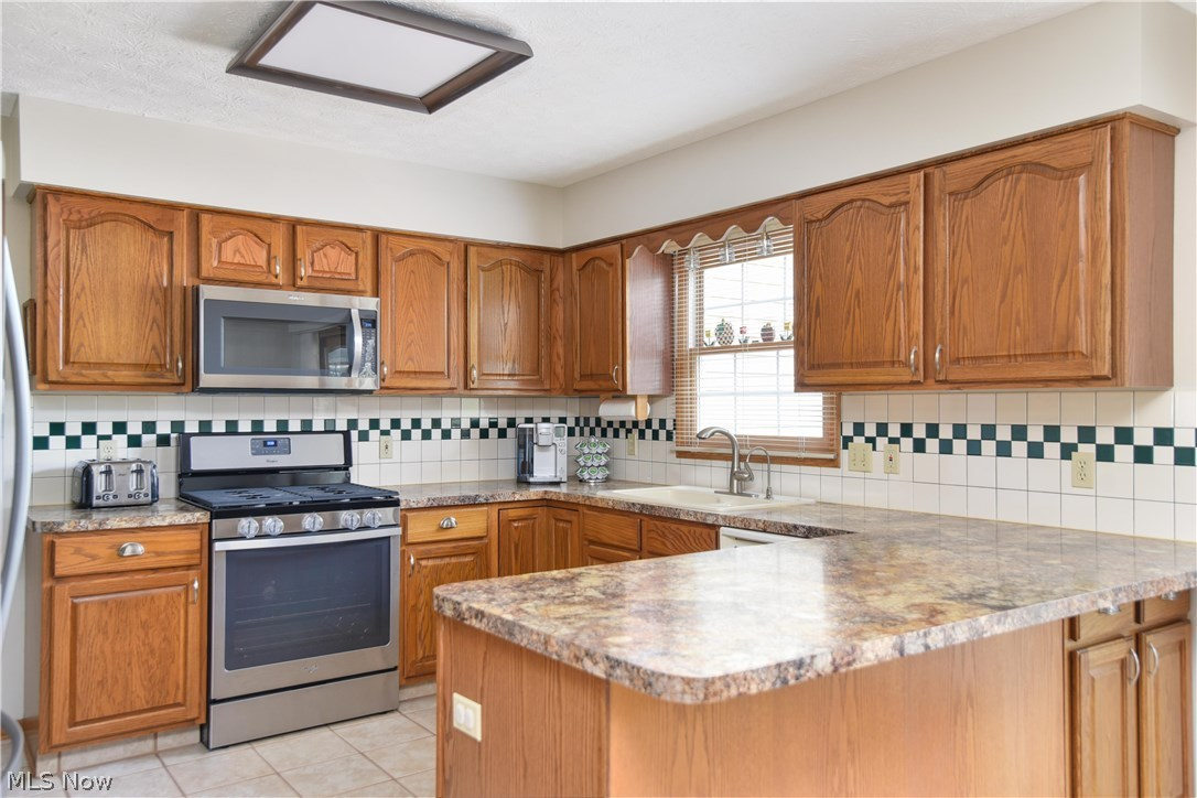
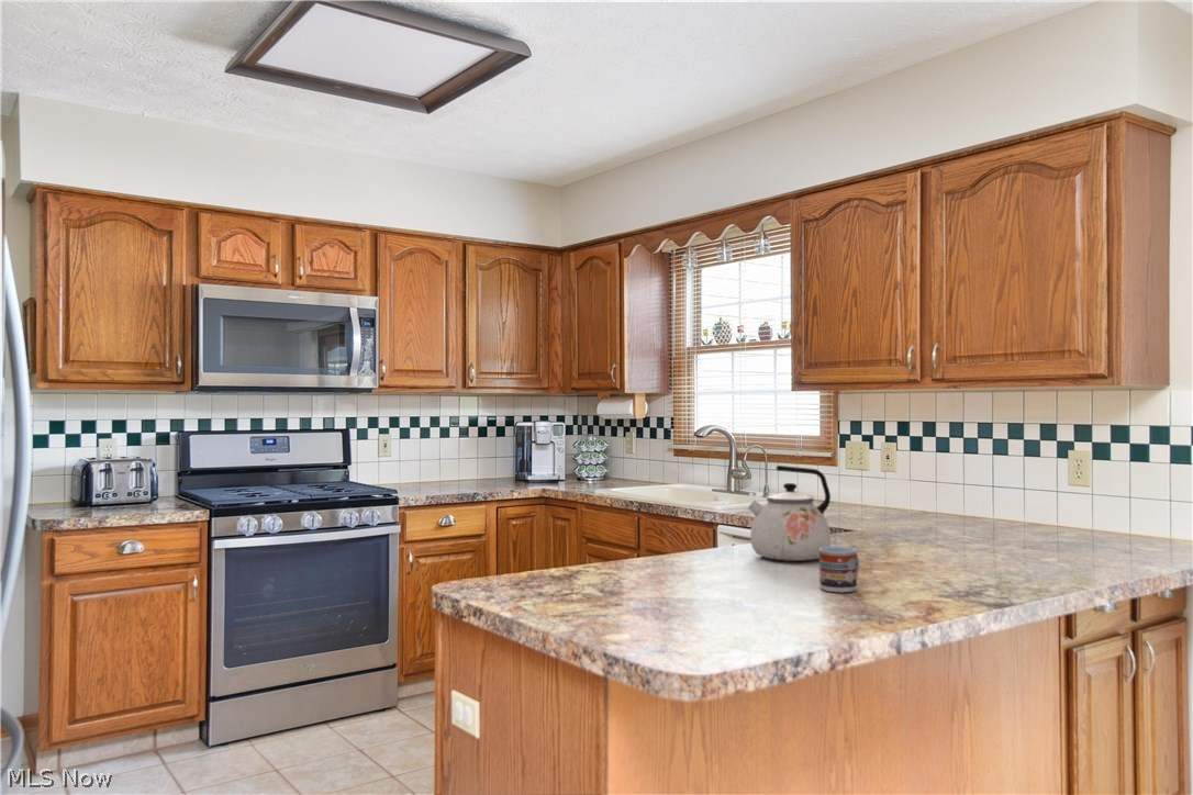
+ kettle (789, 512)
+ cup (841, 568)
